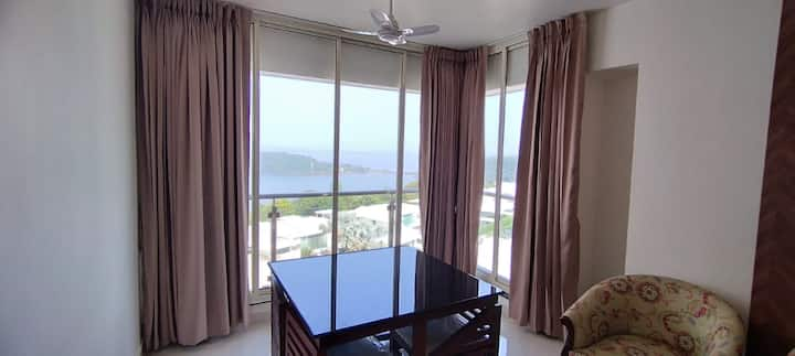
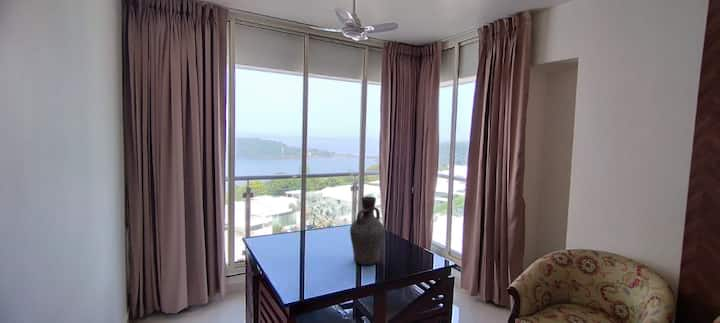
+ vase (367, 229)
